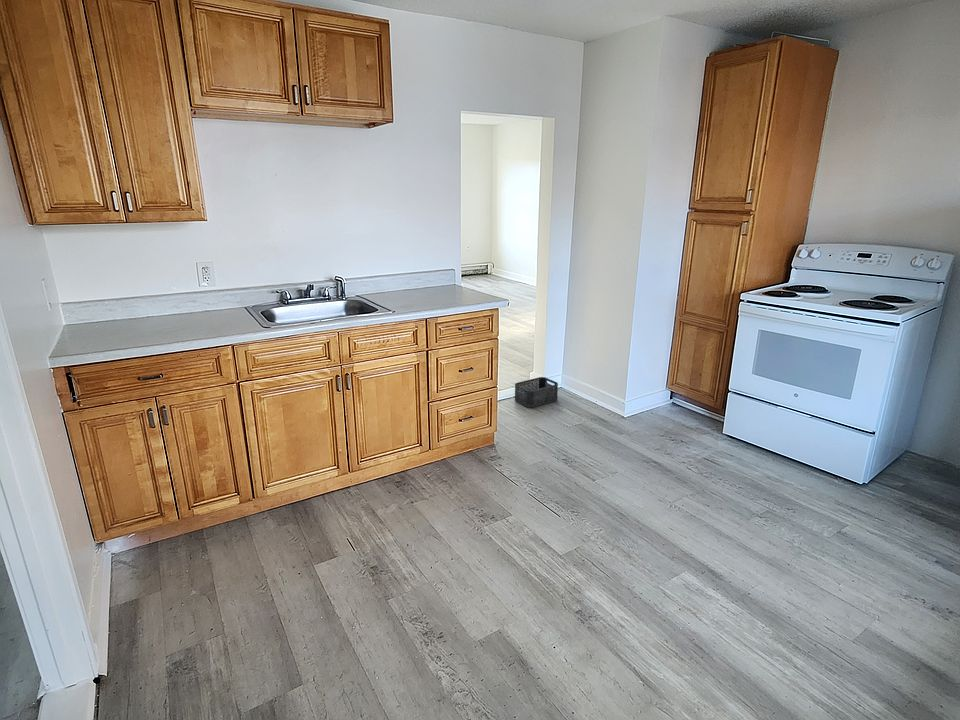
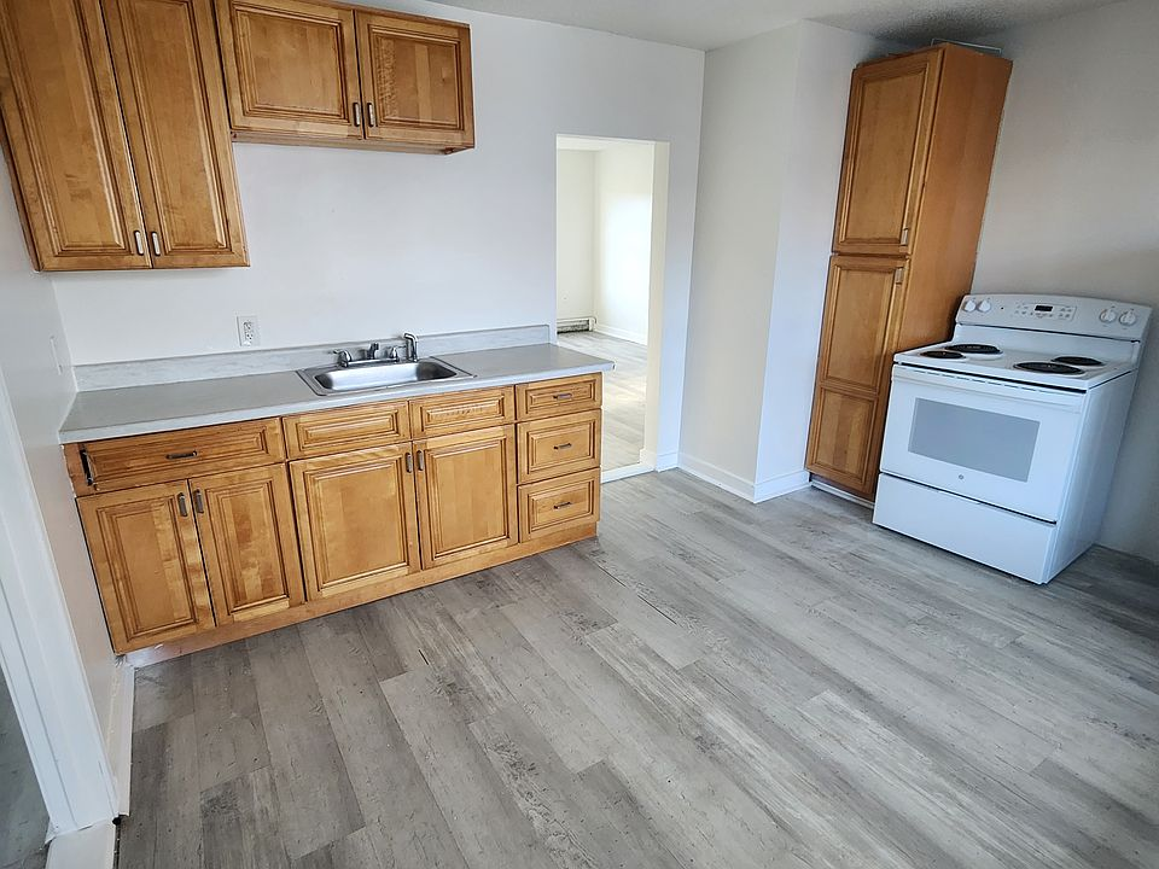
- storage bin (536, 391)
